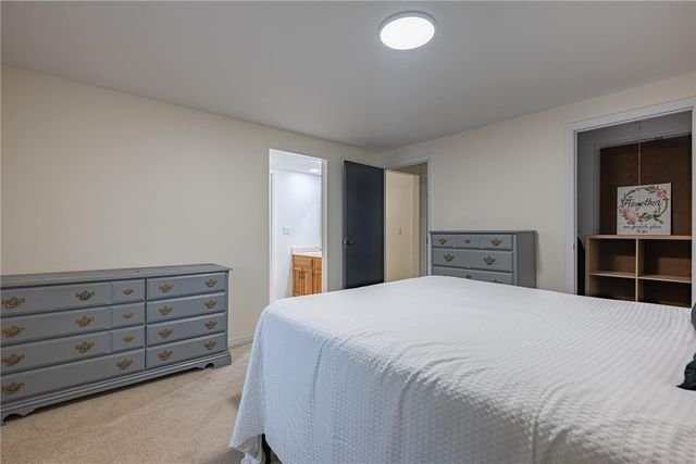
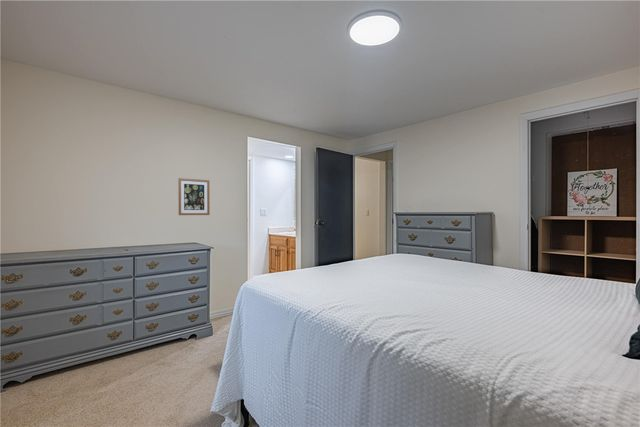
+ wall art (194, 197)
